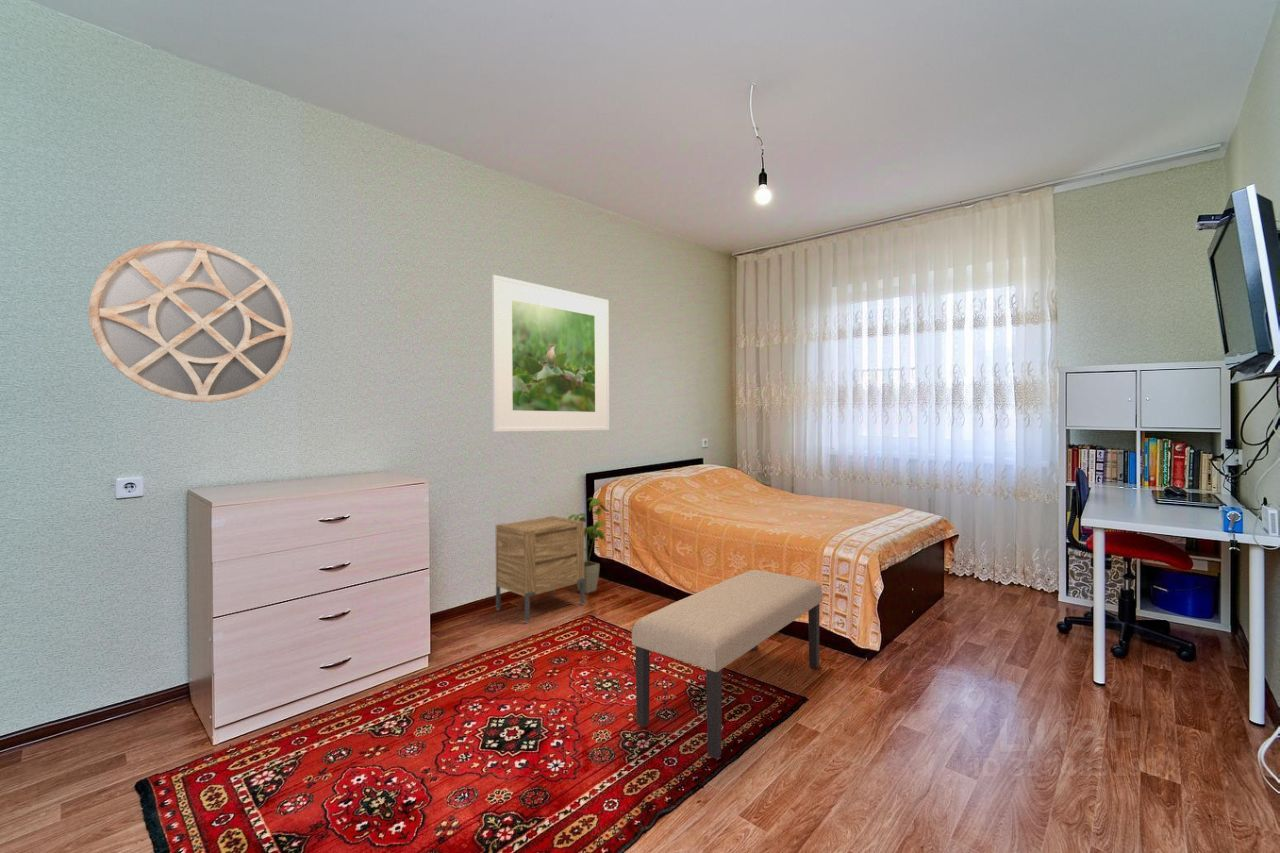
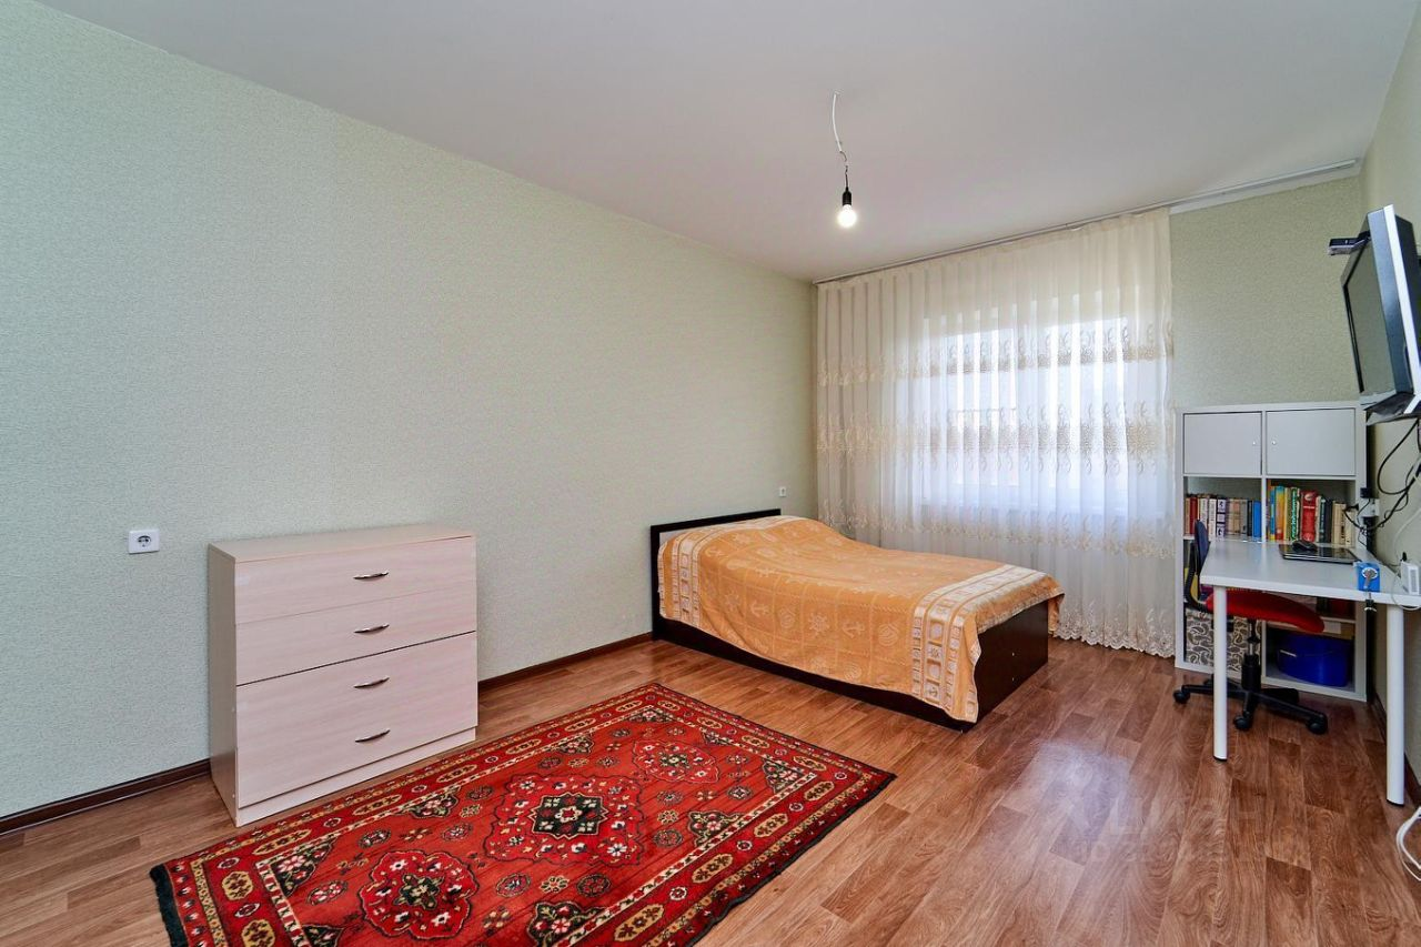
- bench (737, 643)
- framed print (555, 359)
- house plant (592, 544)
- home mirror (201, 322)
- nightstand (540, 565)
